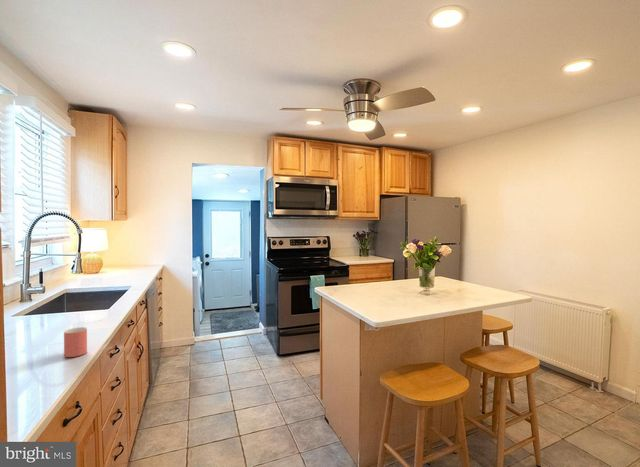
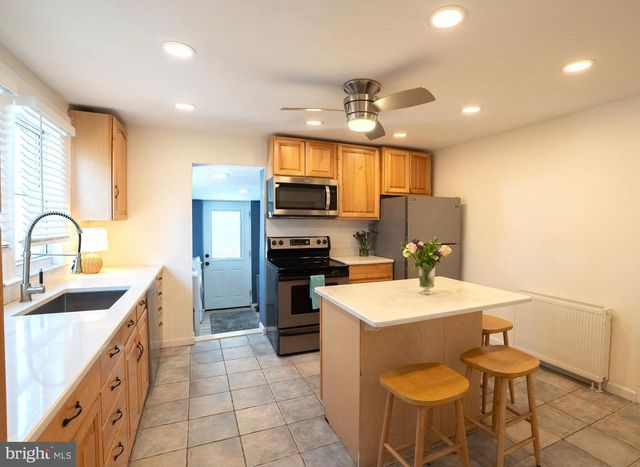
- cup (75, 340)
